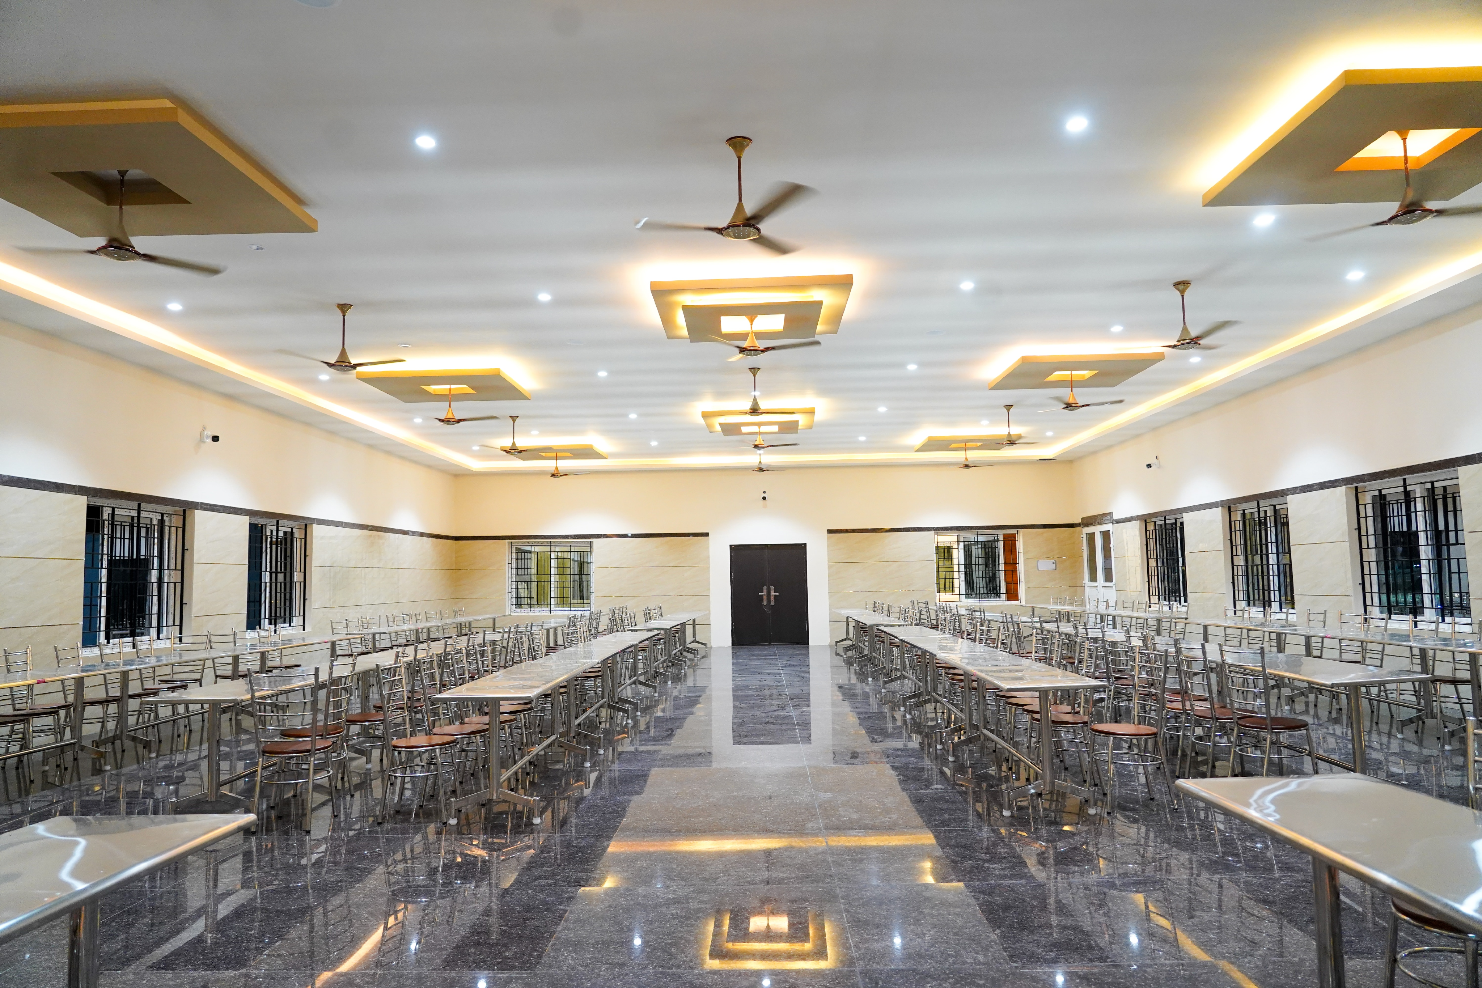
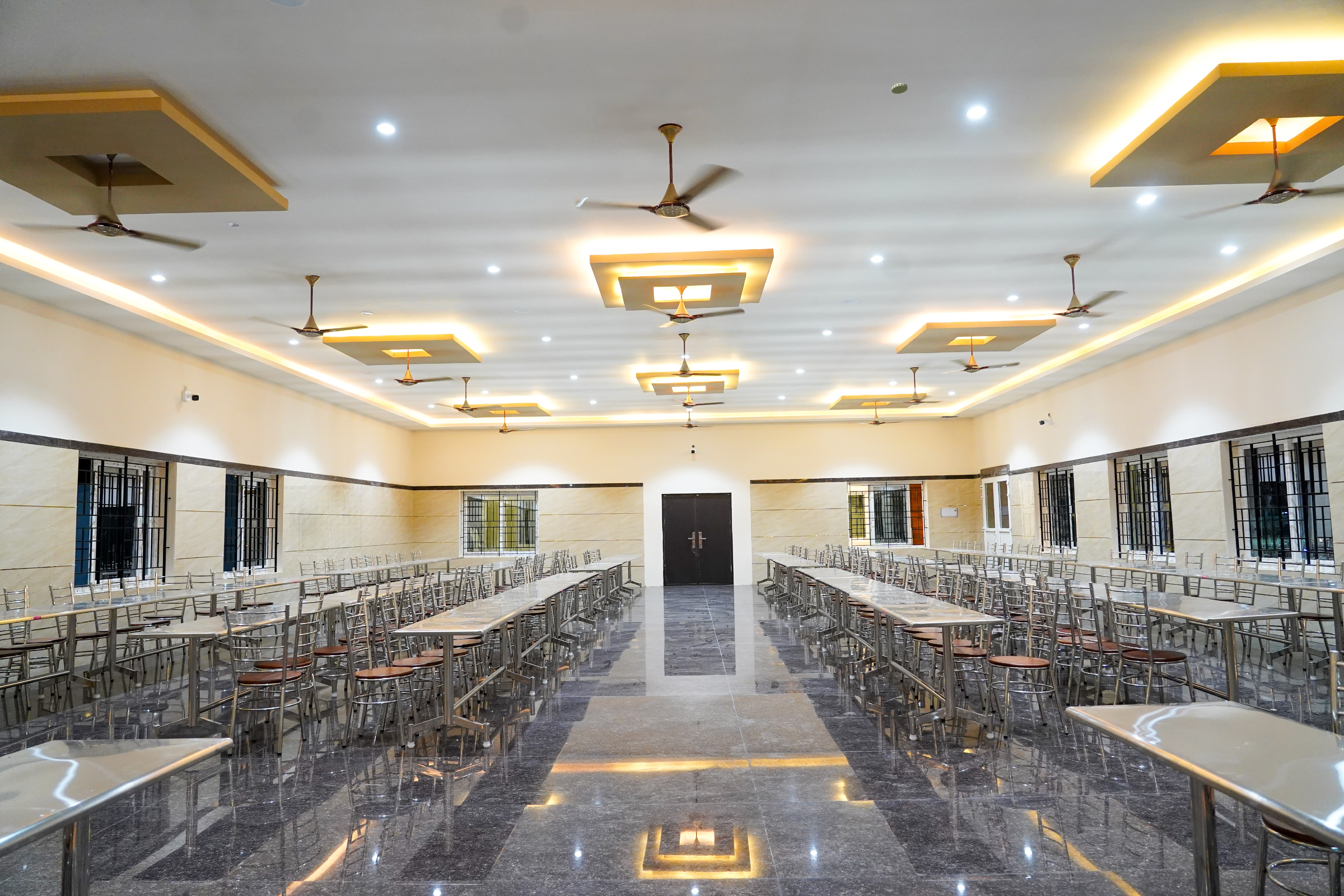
+ smoke detector (899, 88)
